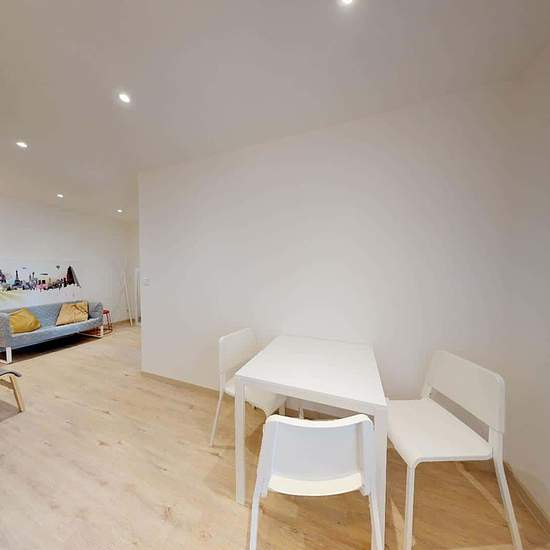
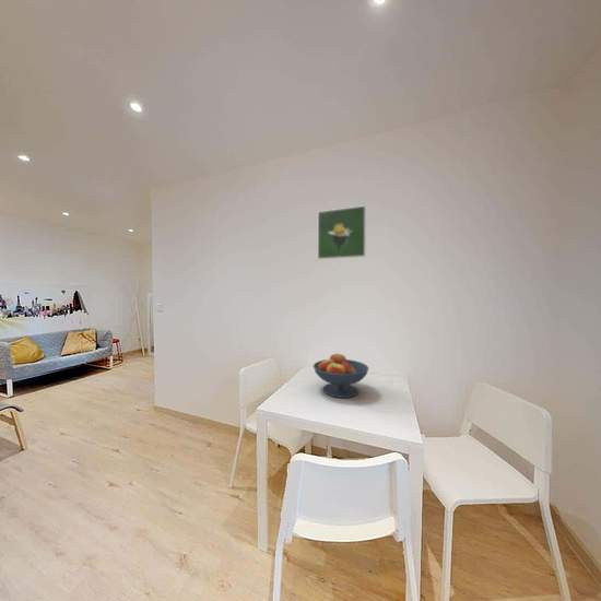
+ fruit bowl (340, 374)
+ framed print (341, 233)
